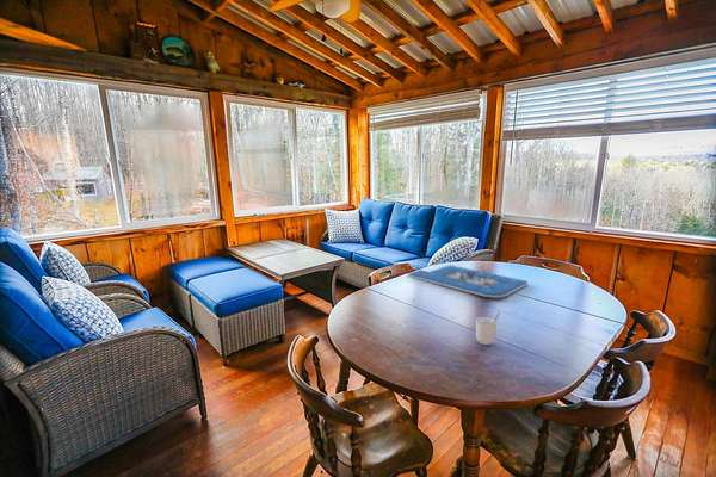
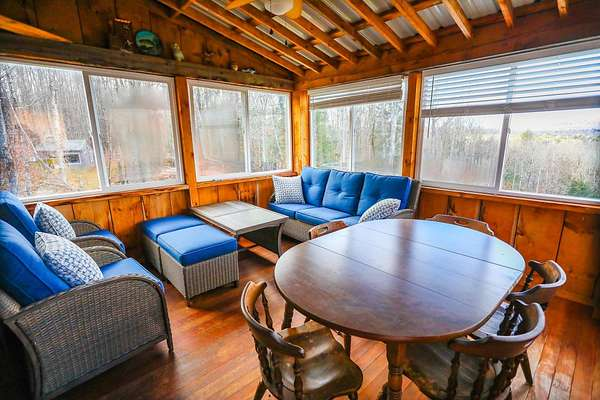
- cup (487, 327)
- board game (464, 275)
